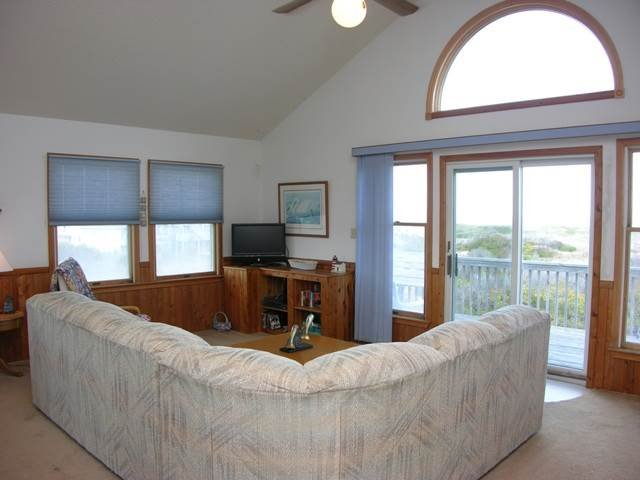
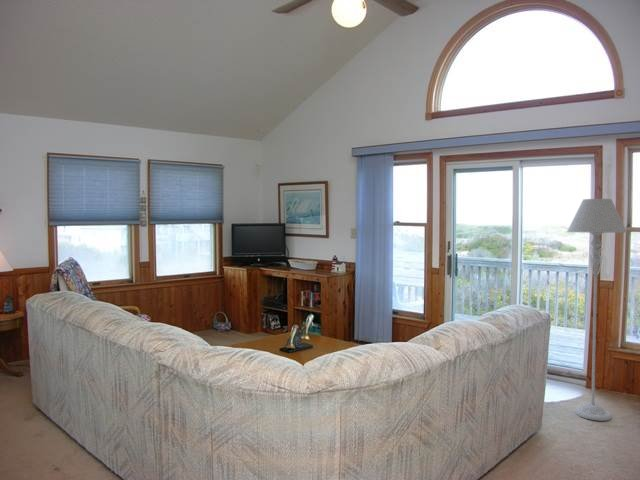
+ floor lamp (594, 307)
